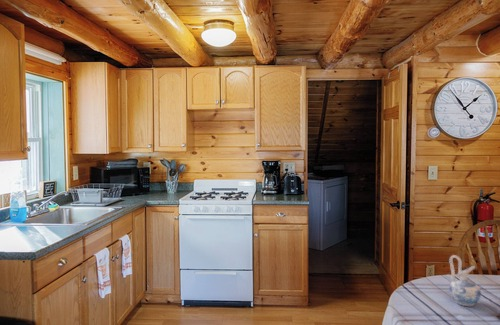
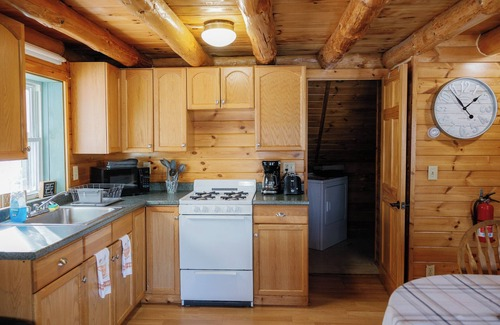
- ceramic pitcher (464, 280)
